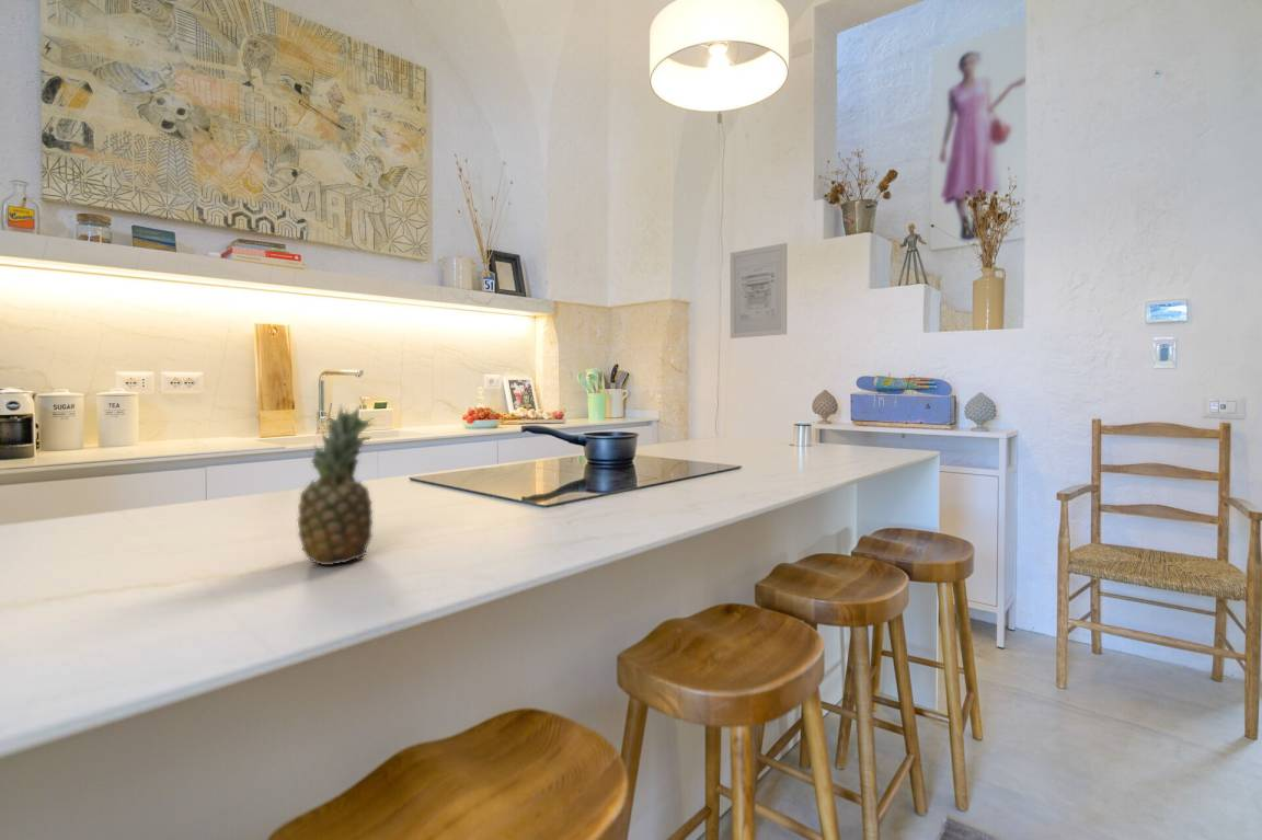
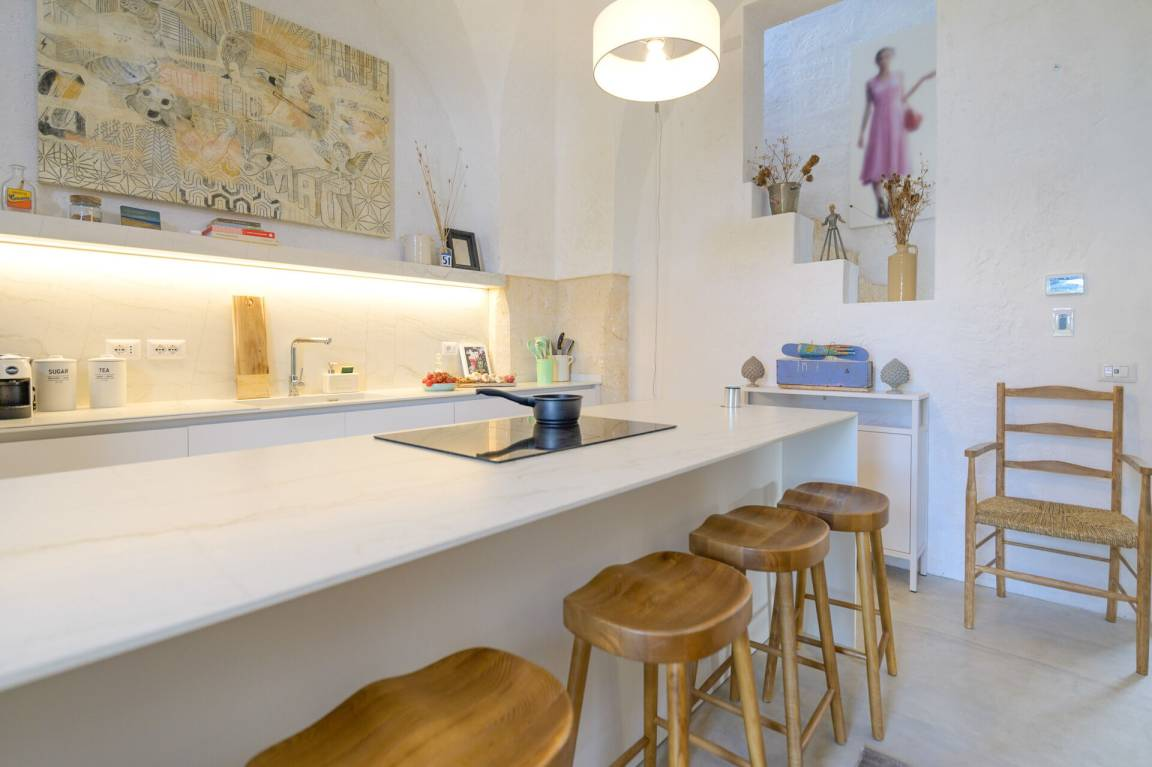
- wall art (757, 292)
- fruit (336, 482)
